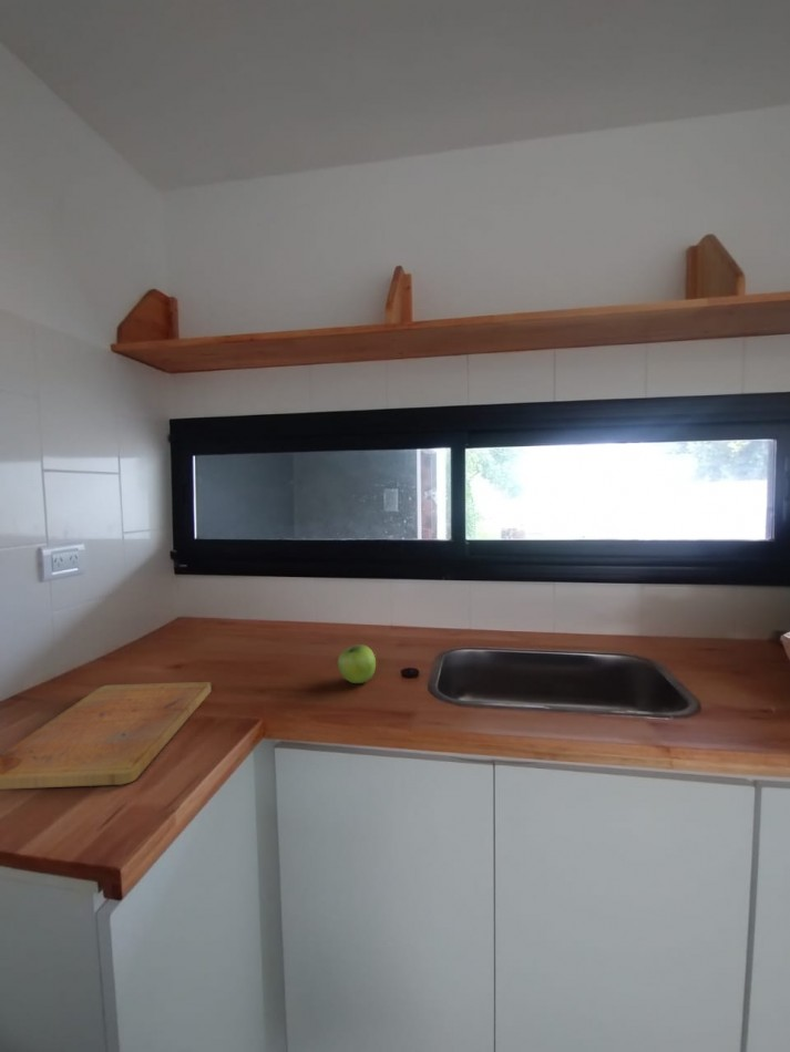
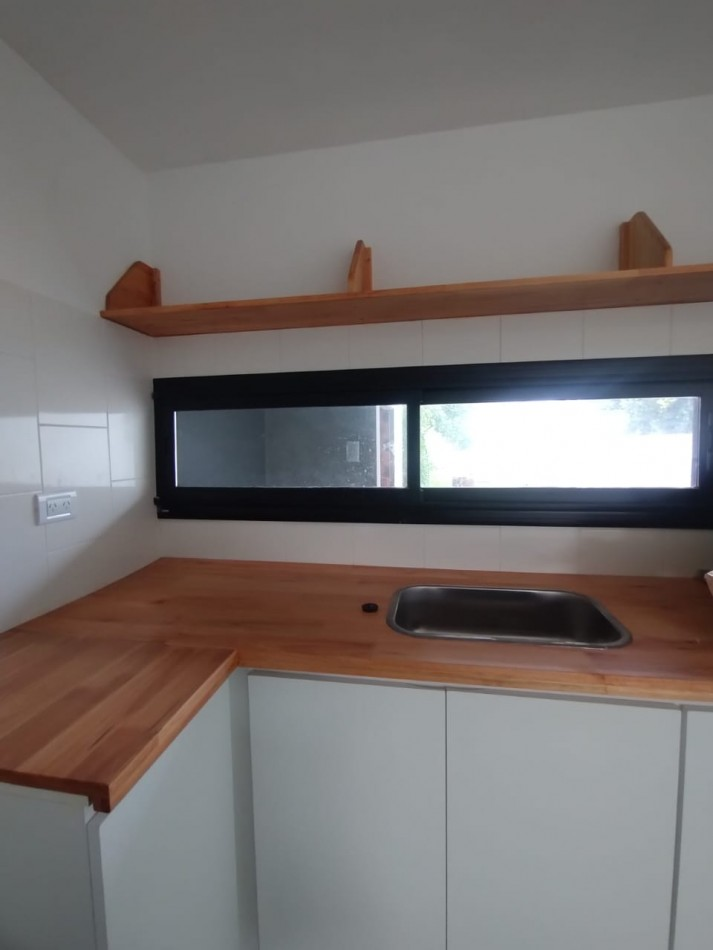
- cutting board (114, 724)
- fruit (357, 663)
